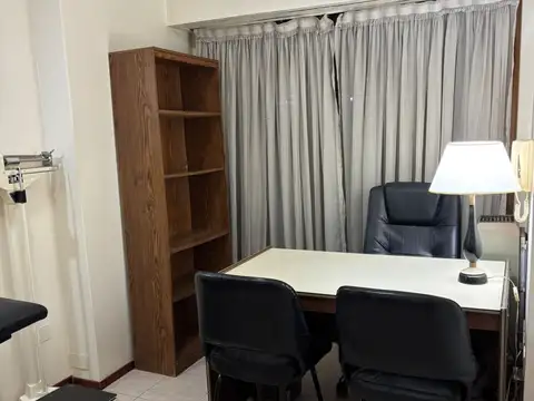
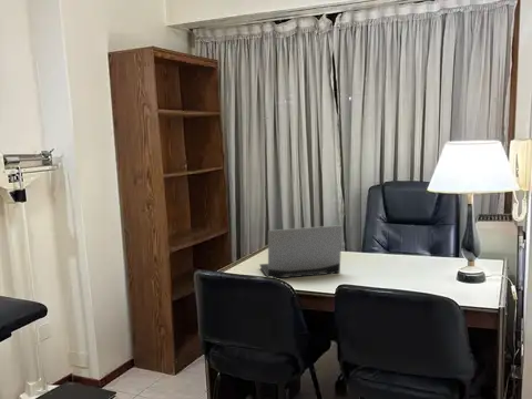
+ laptop computer (298, 247)
